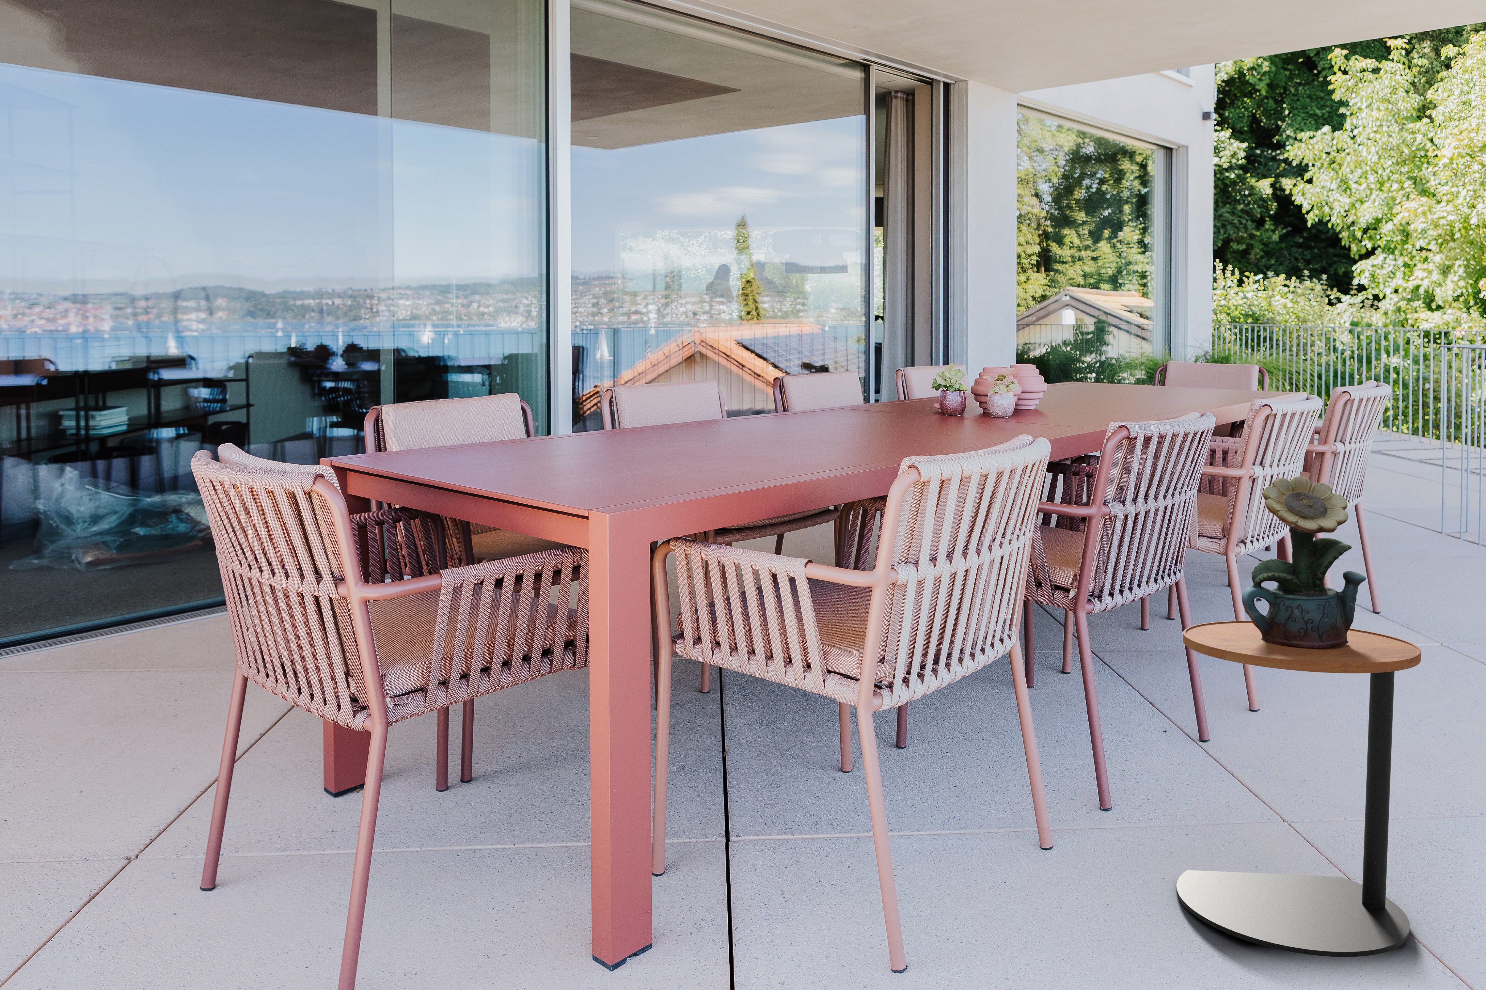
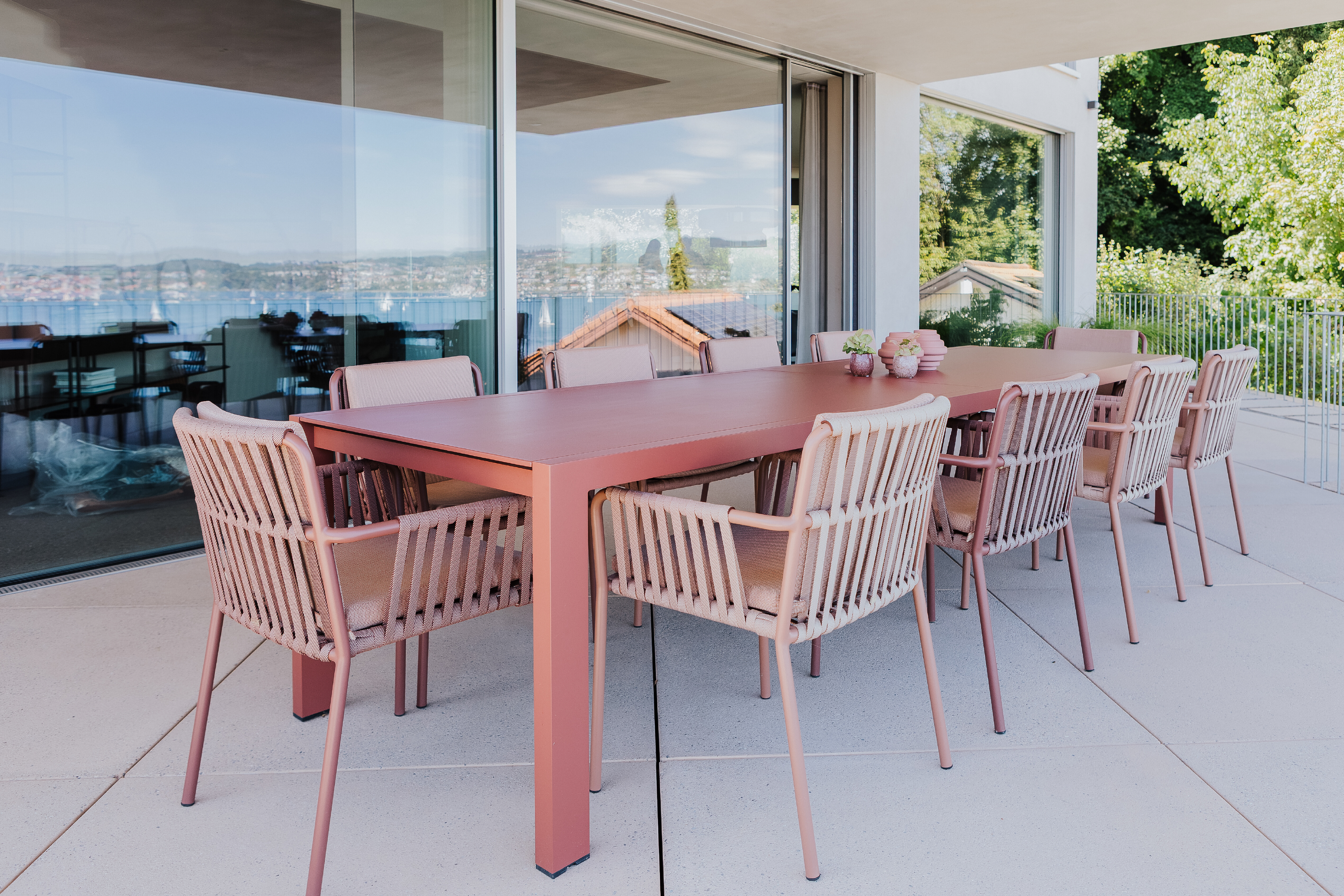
- potted flower (1305, 558)
- side table (1367, 779)
